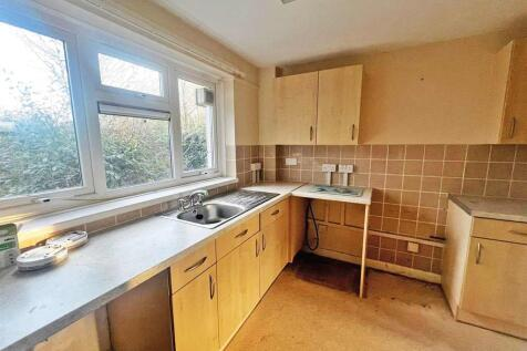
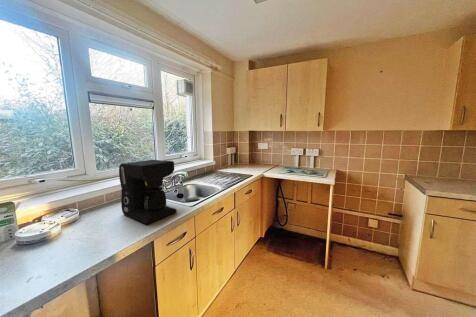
+ coffee maker (148, 188)
